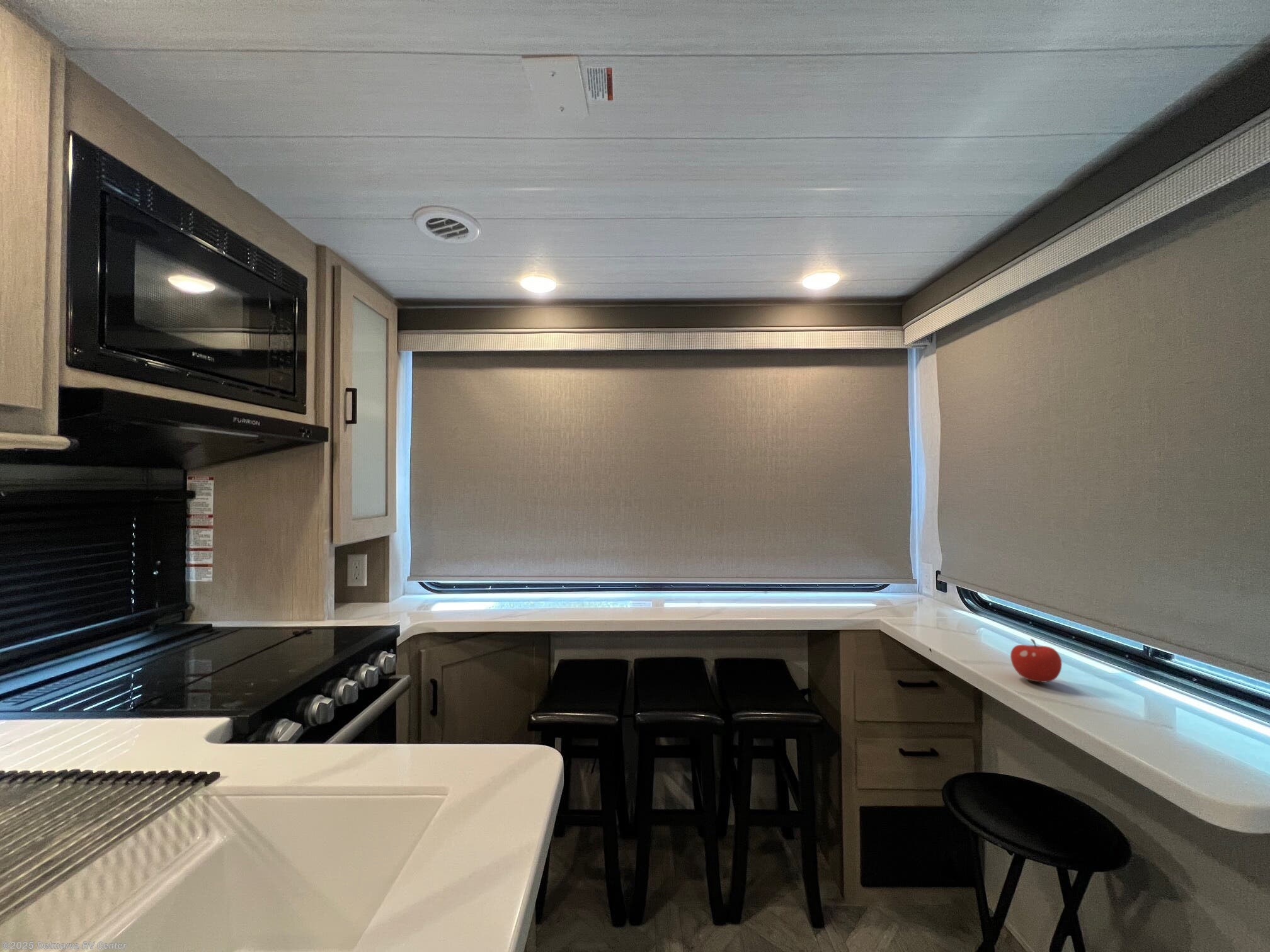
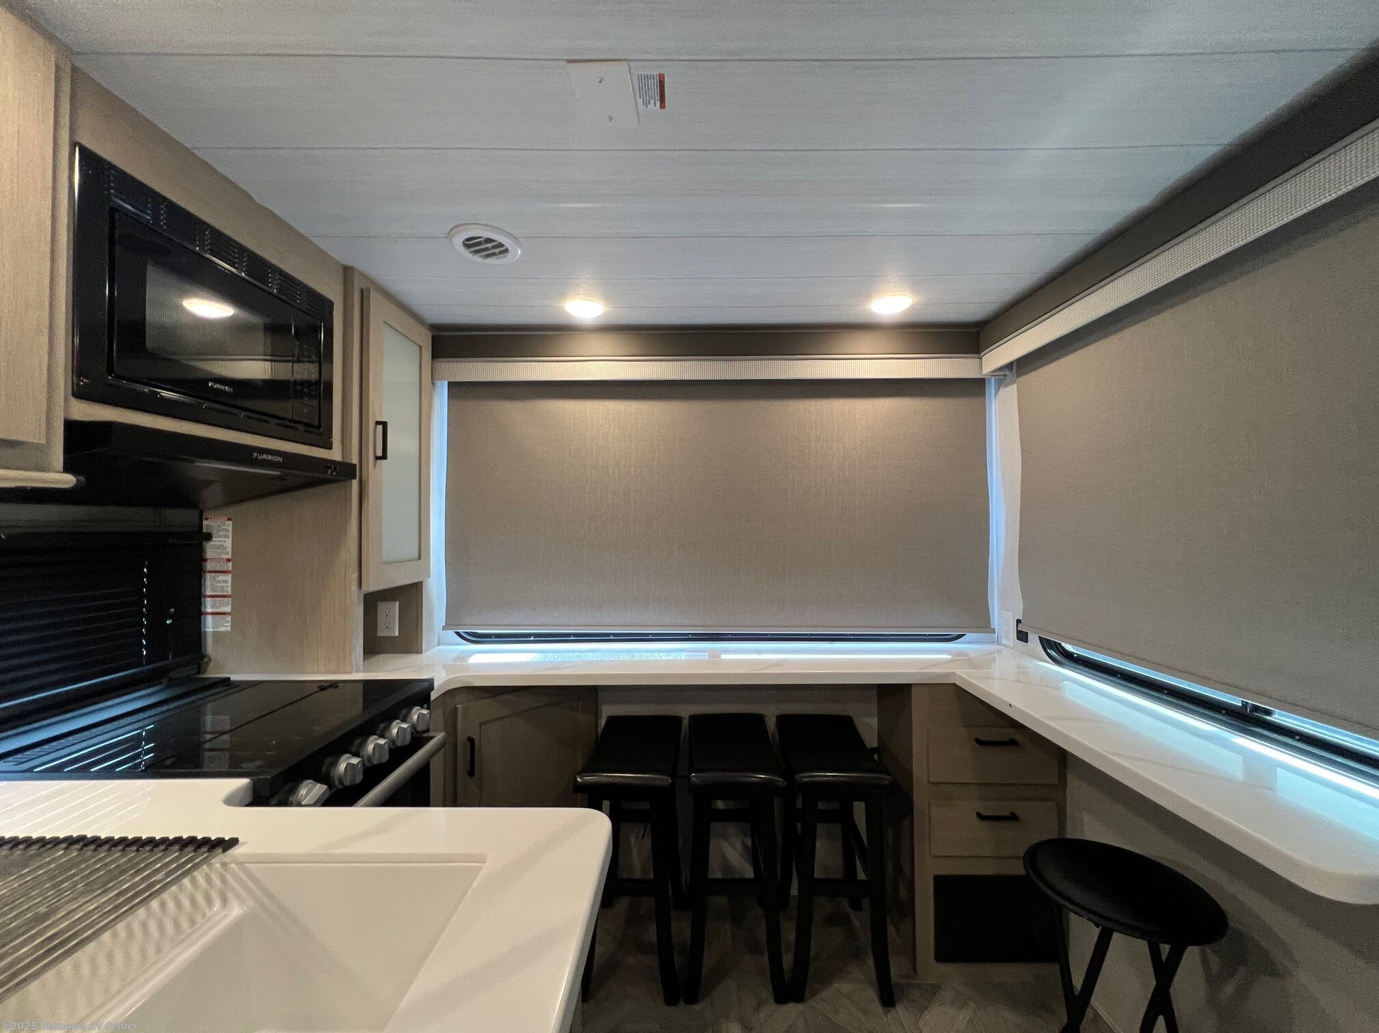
- fruit (1035, 660)
